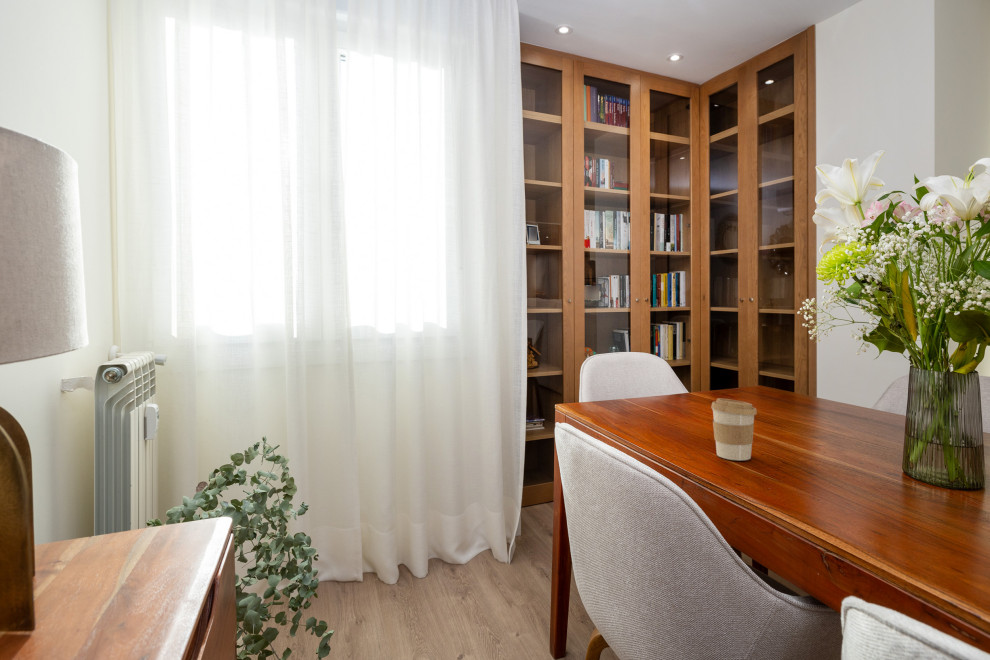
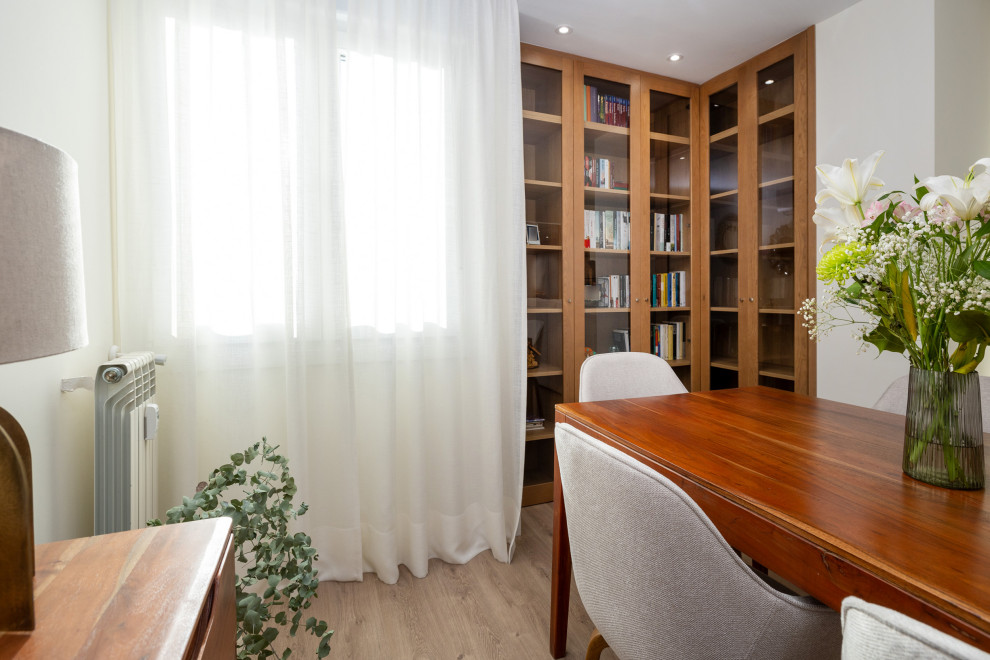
- coffee cup (733, 427)
